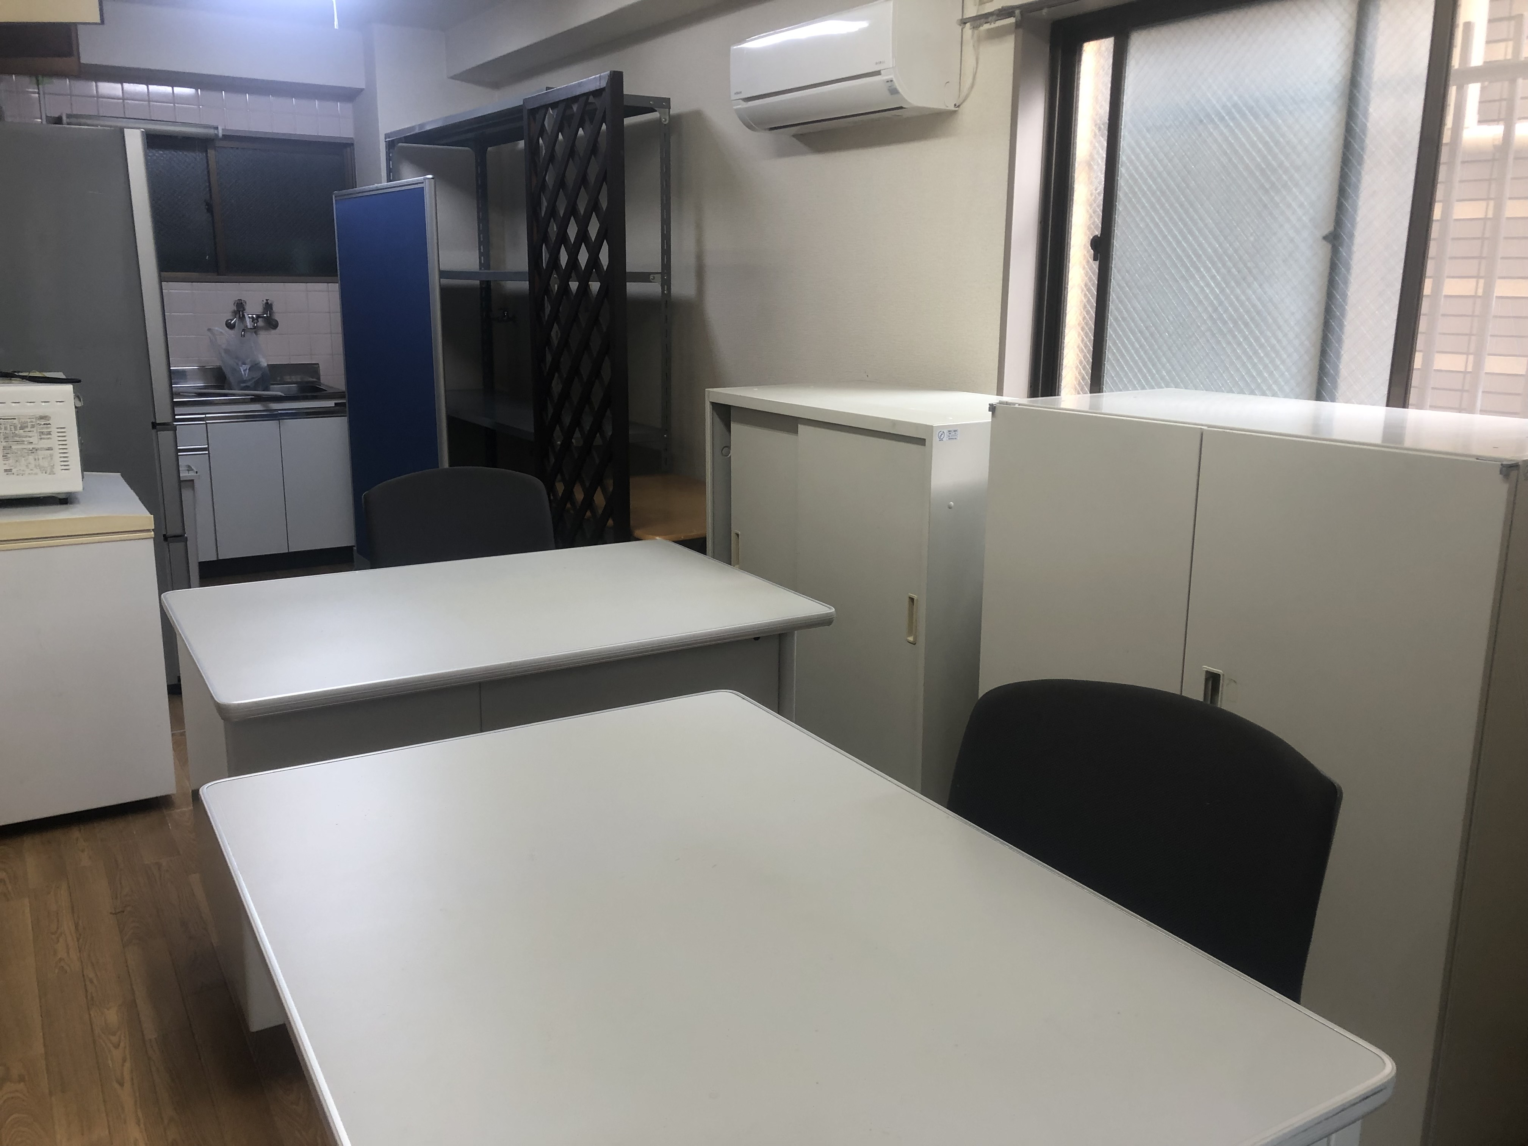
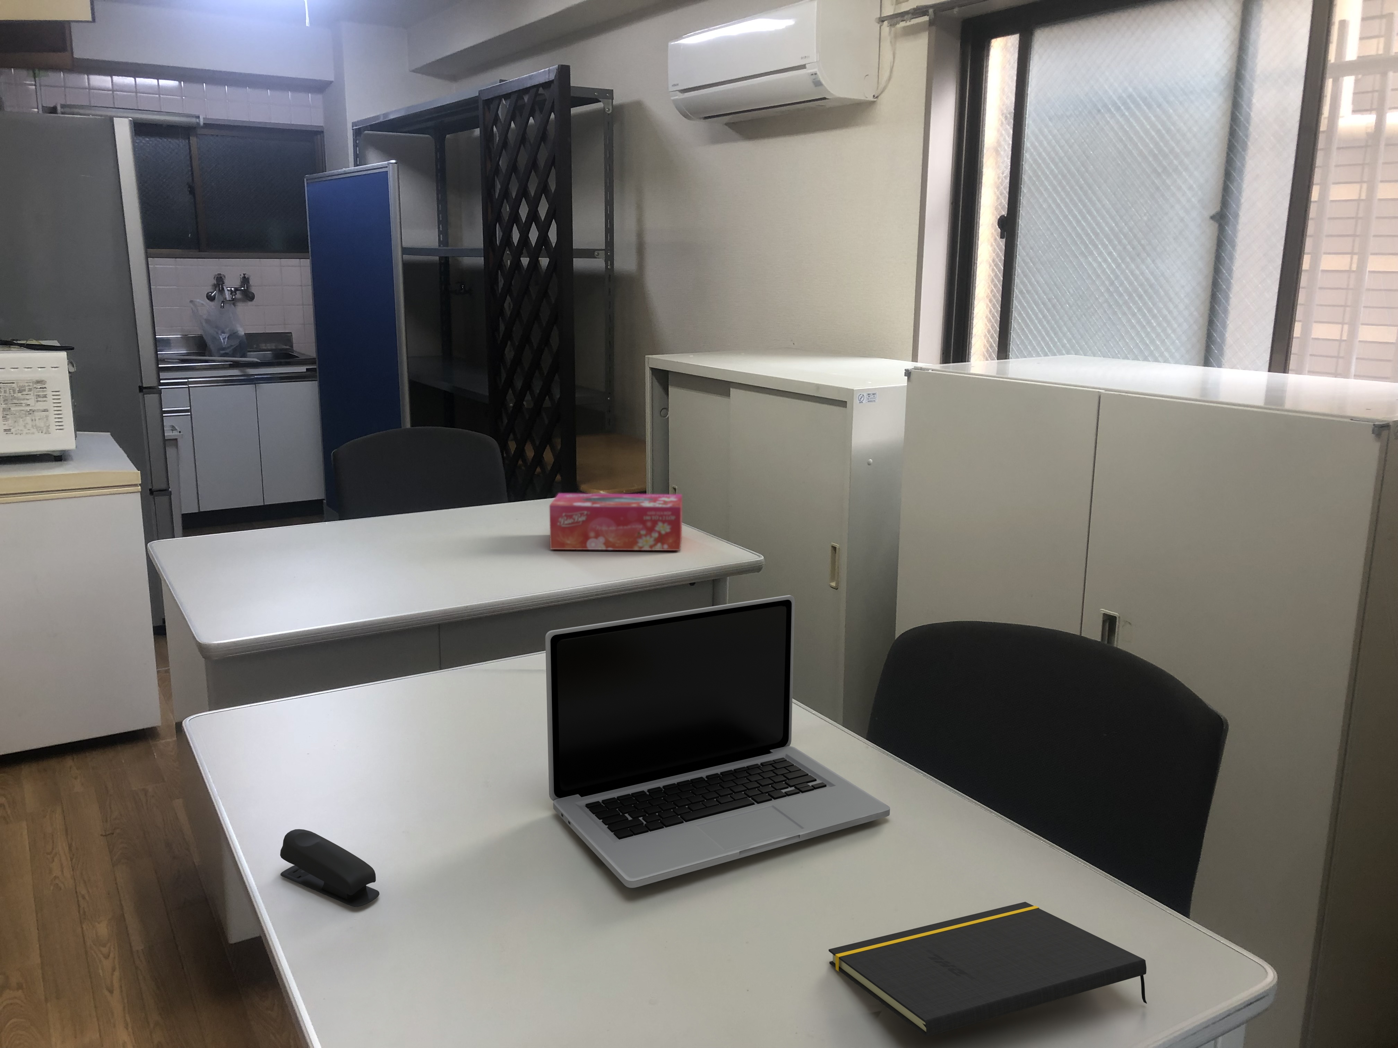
+ stapler (328, 865)
+ notepad (982, 962)
+ tissue box (618, 521)
+ laptop (720, 727)
